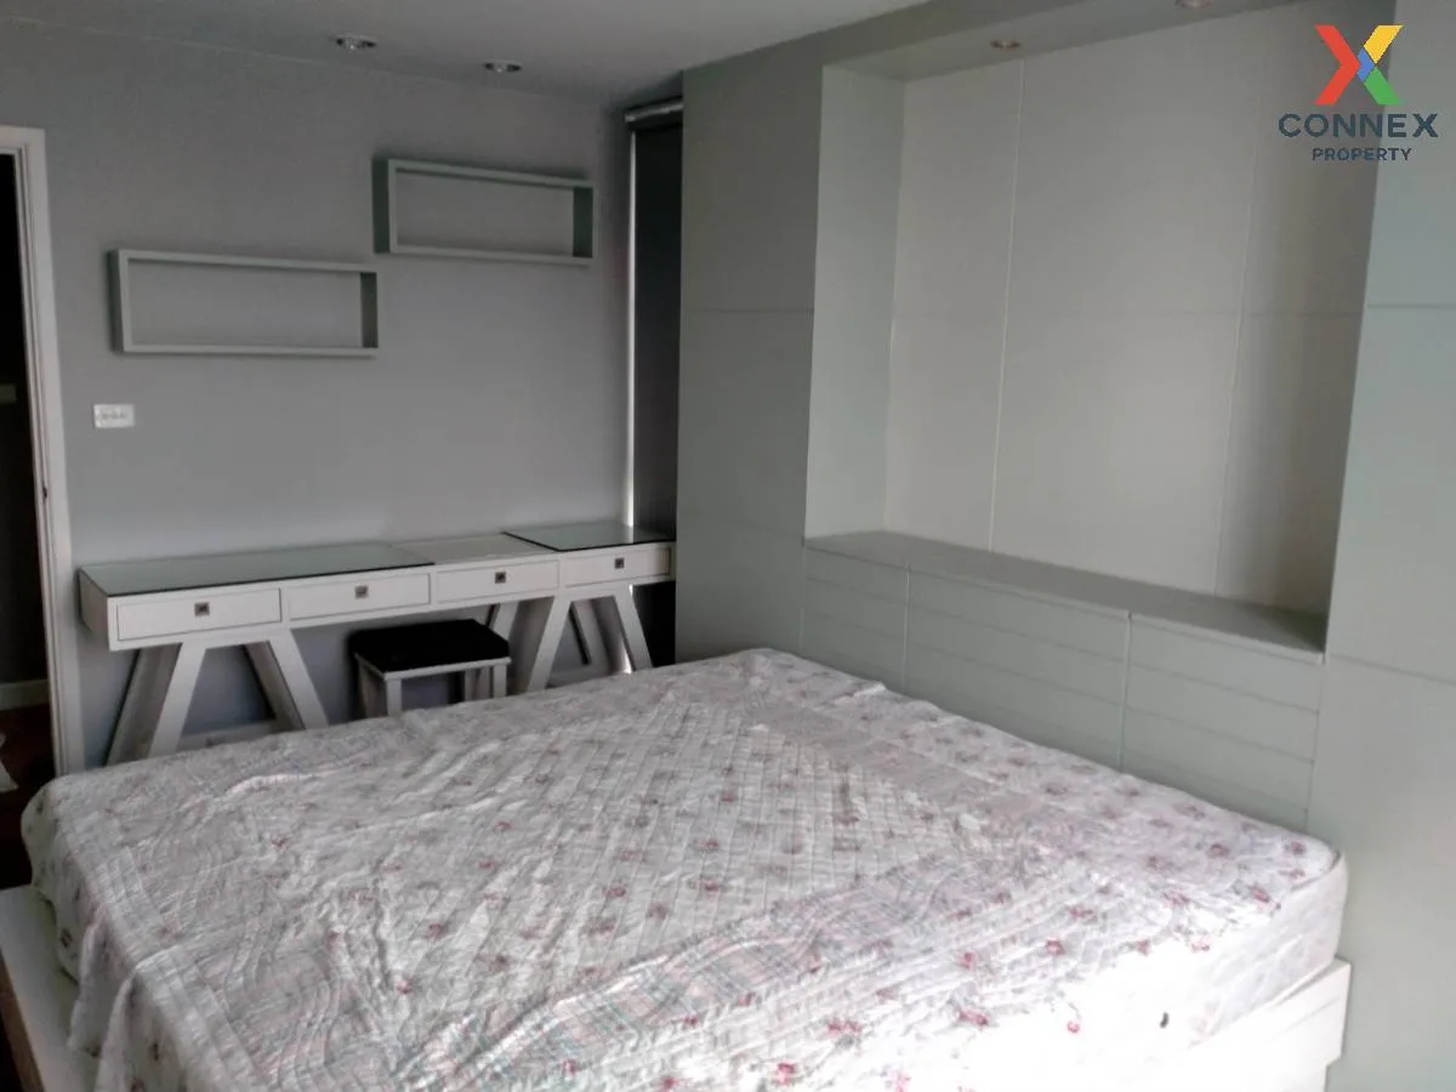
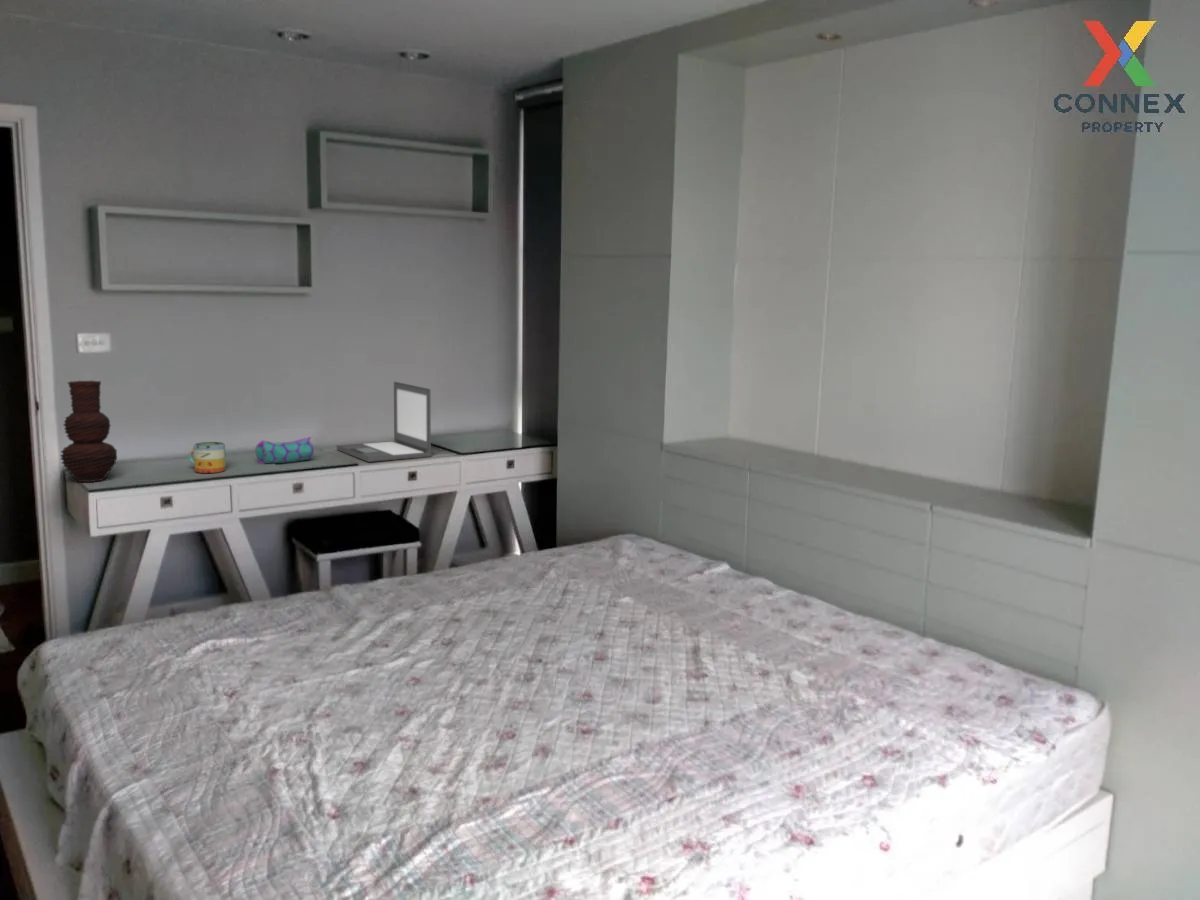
+ mug (205, 457)
+ pencil case (285, 450)
+ laptop (394, 419)
+ vase (87, 431)
